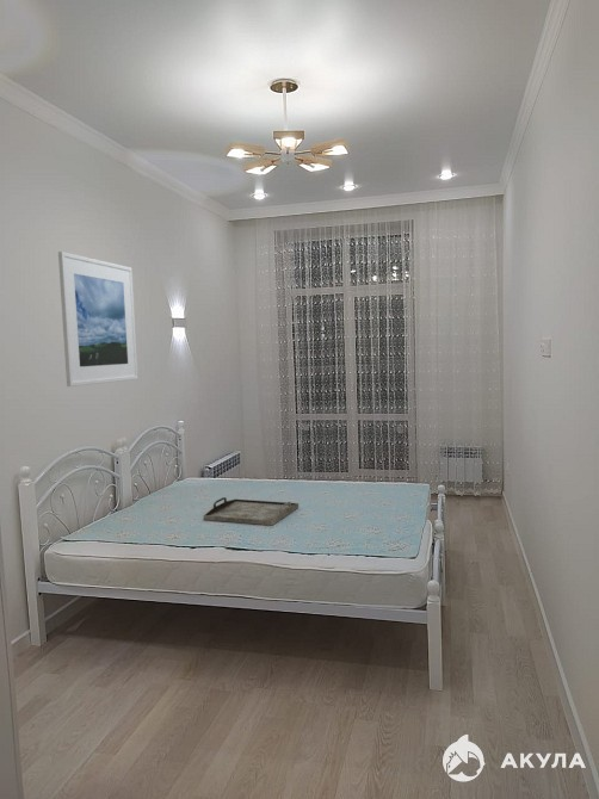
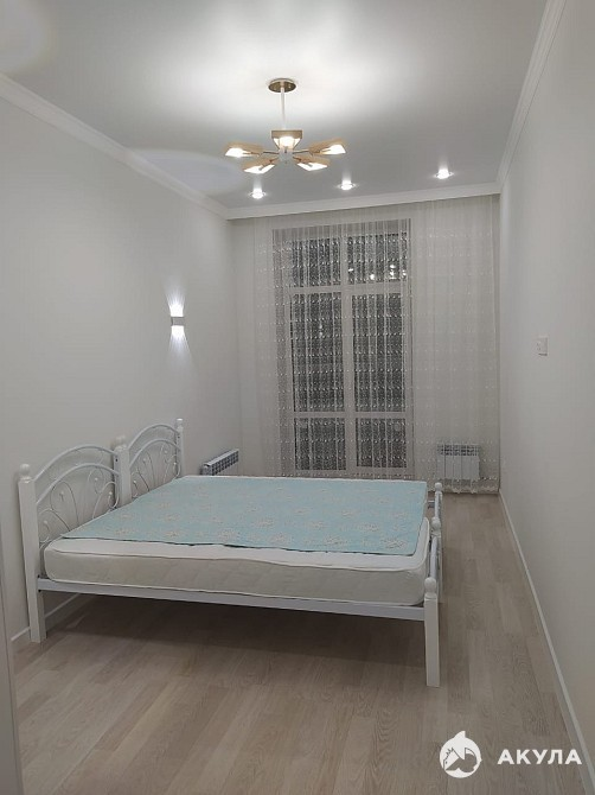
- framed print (101, 322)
- serving tray (252, 507)
